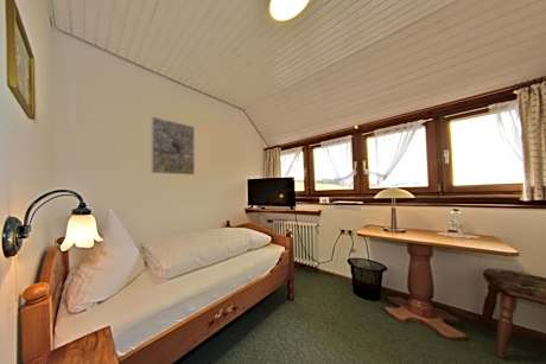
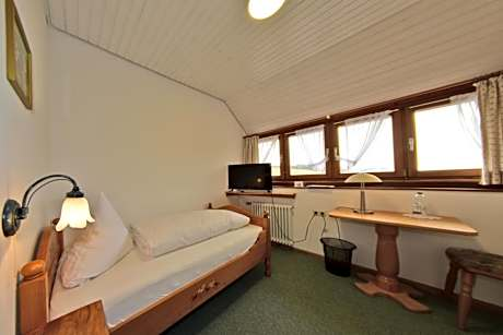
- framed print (173, 147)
